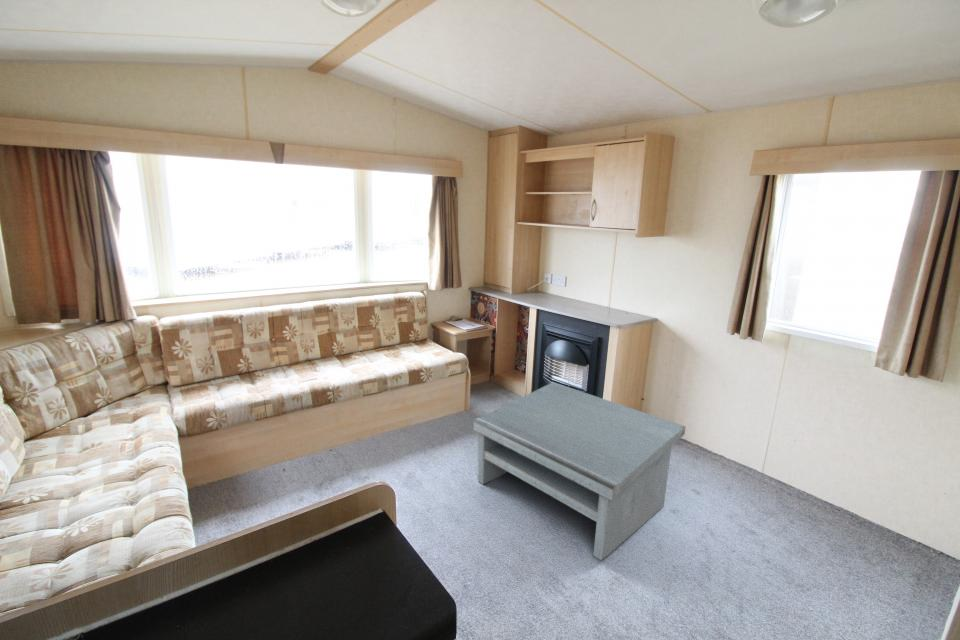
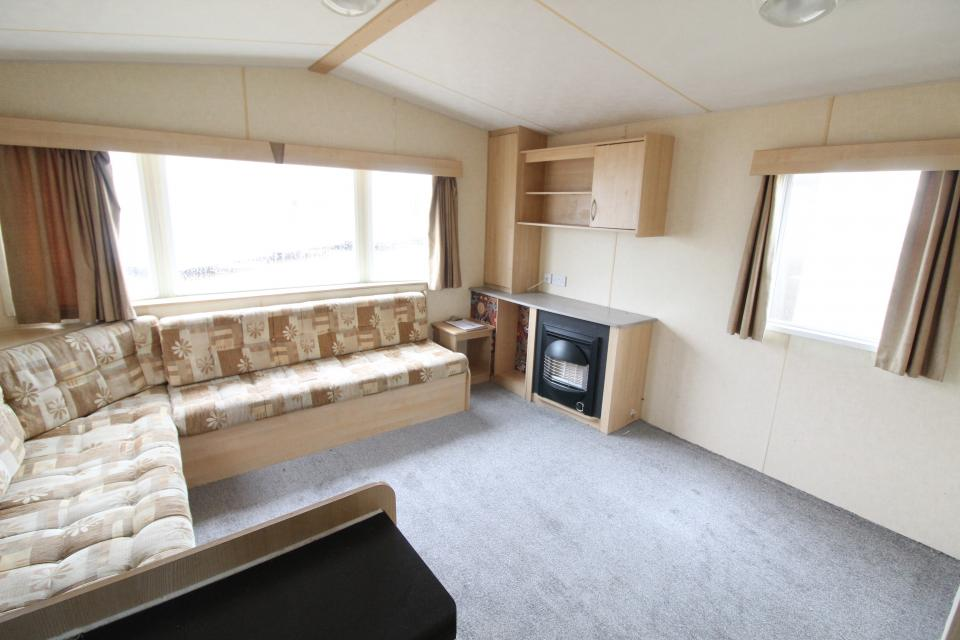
- coffee table (573, 454)
